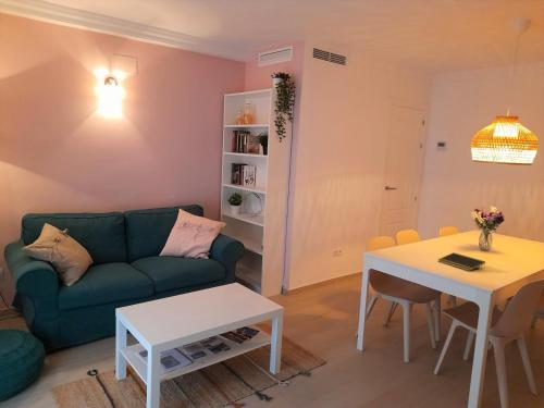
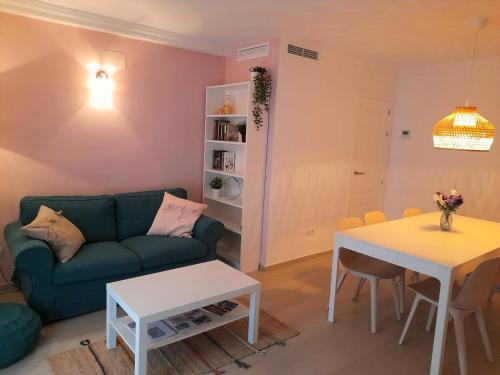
- notepad (460, 261)
